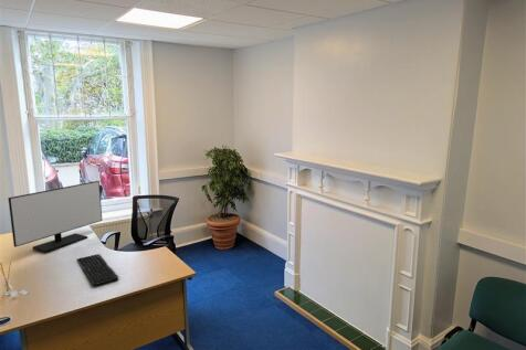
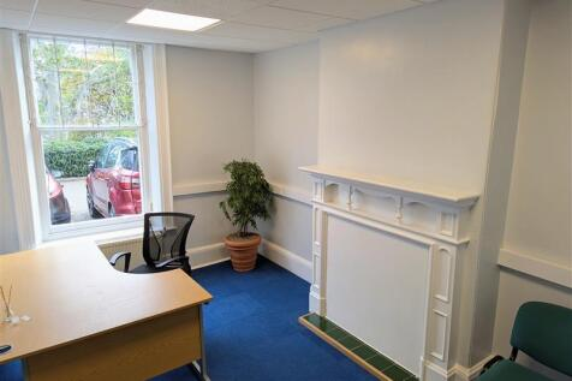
- computer keyboard (96, 267)
- monitor (59, 215)
